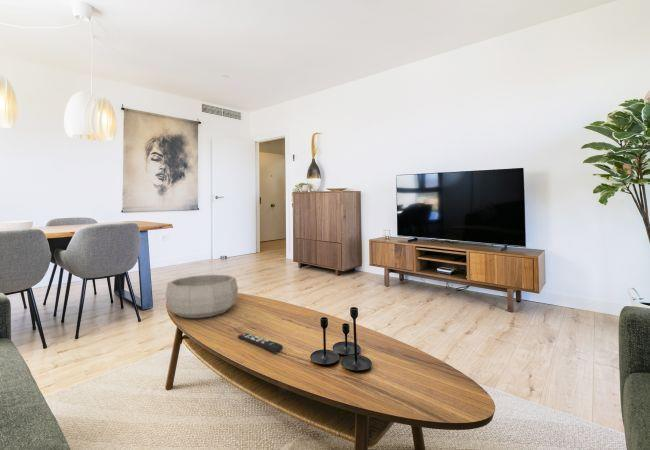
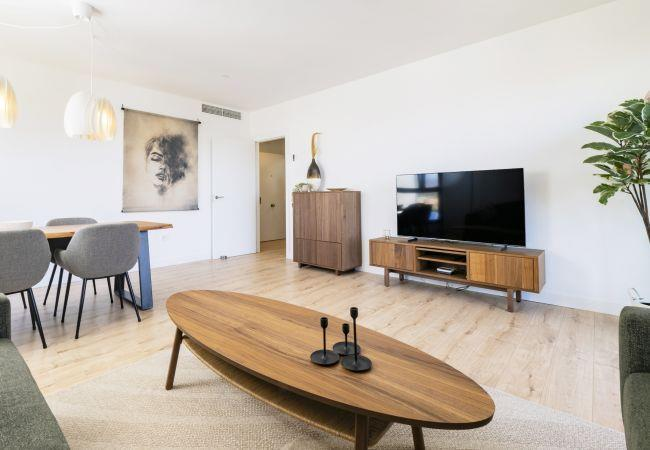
- remote control (259, 341)
- decorative bowl (203, 295)
